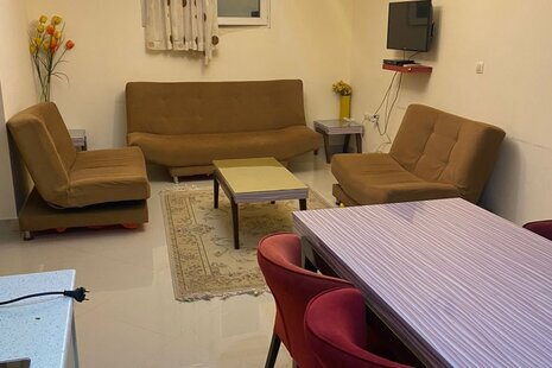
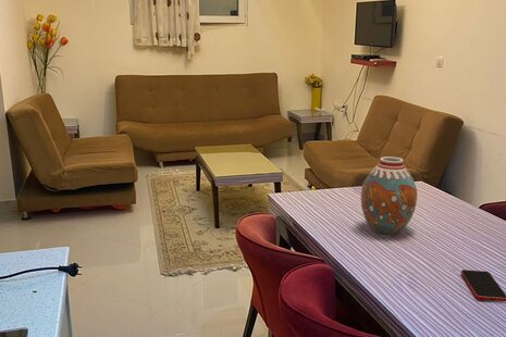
+ vase (388, 195)
+ smartphone (482, 285)
